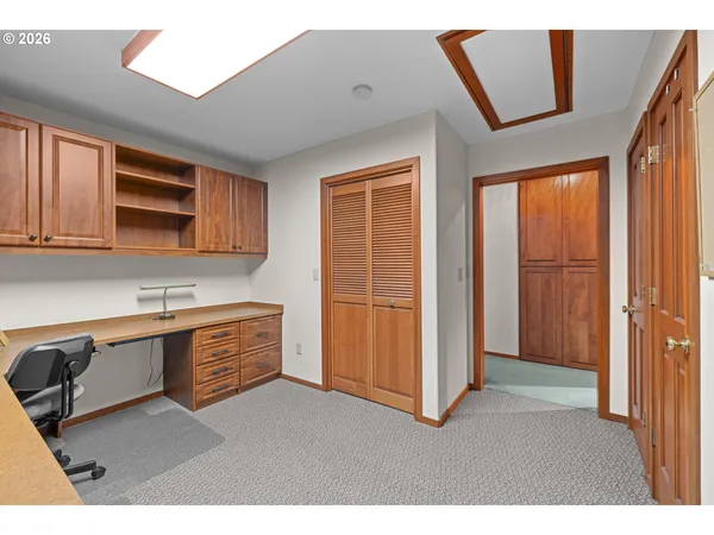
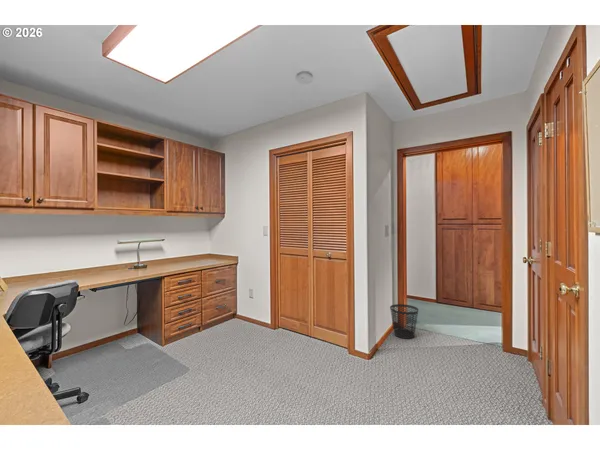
+ wastebasket (404, 321)
